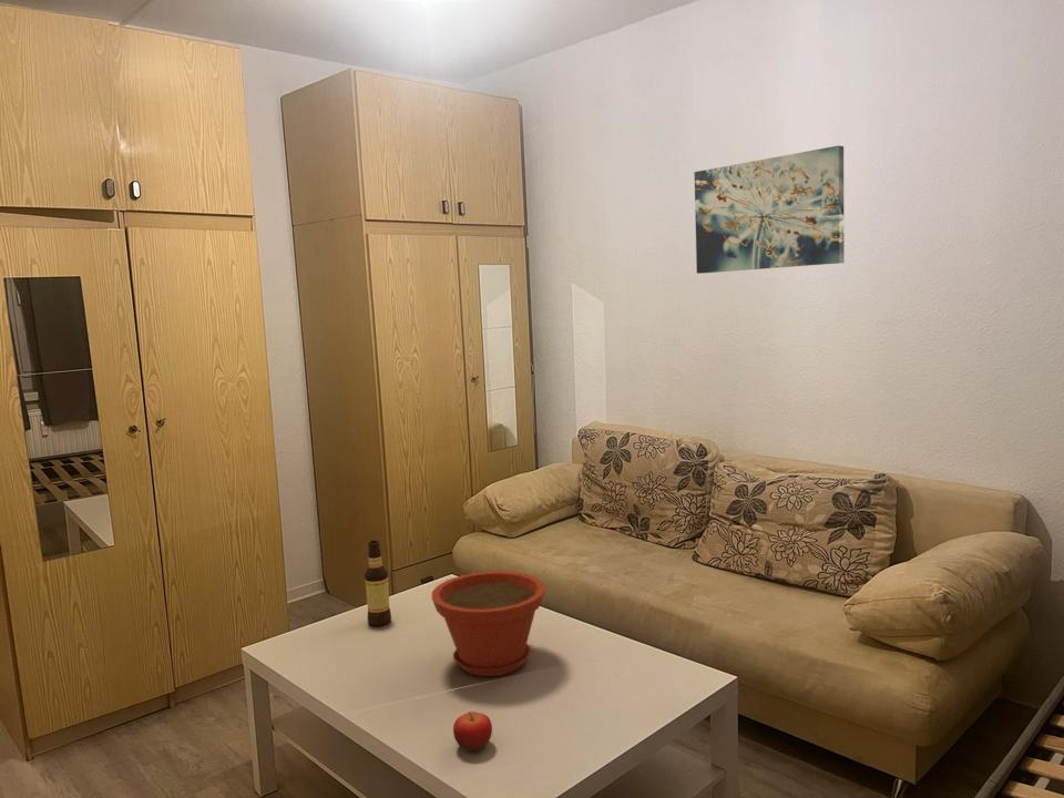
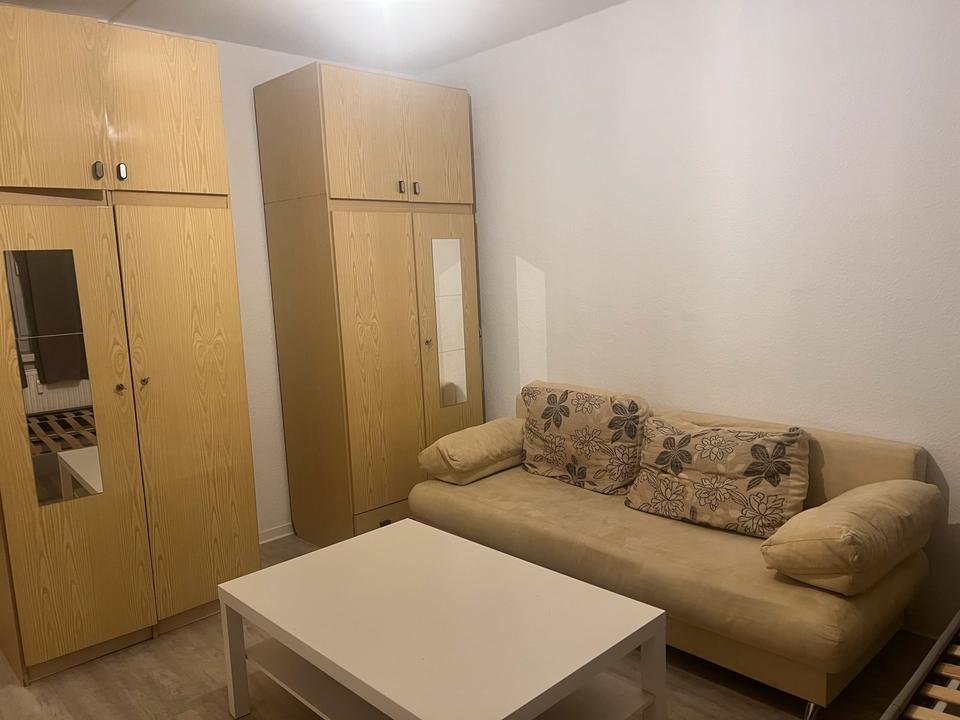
- bottle (376, 582)
- fruit (472, 728)
- wall art (764, 214)
- plant pot (490, 626)
